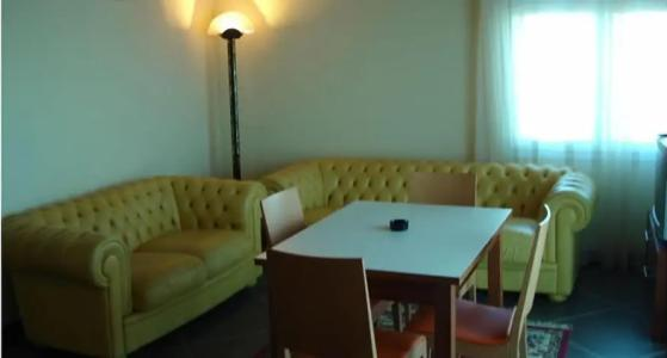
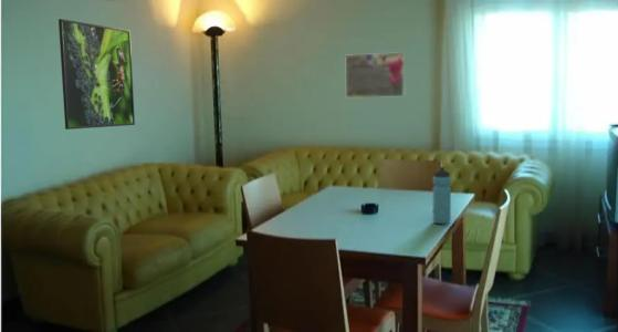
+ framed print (99, 76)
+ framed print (374, 75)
+ water bottle (441, 195)
